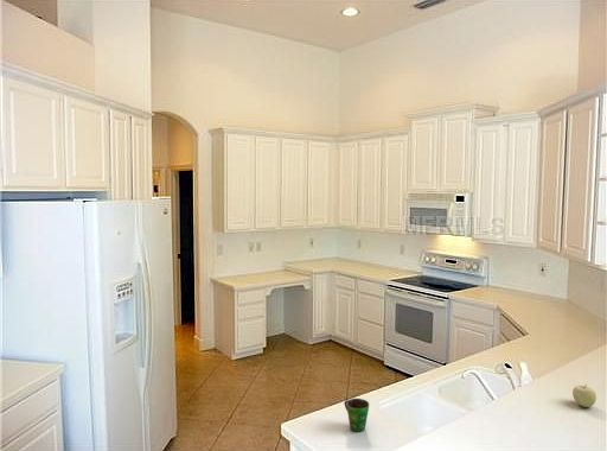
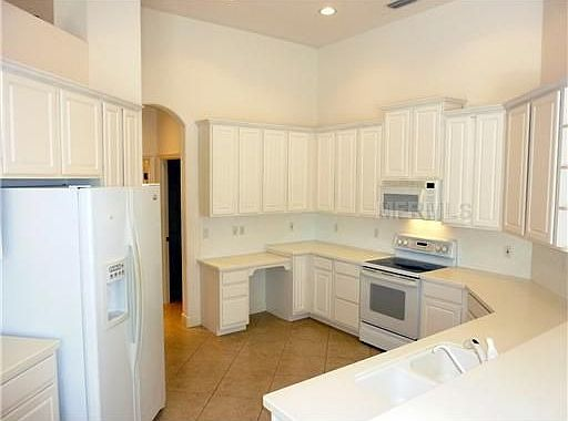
- fruit (583, 394)
- cup (354, 414)
